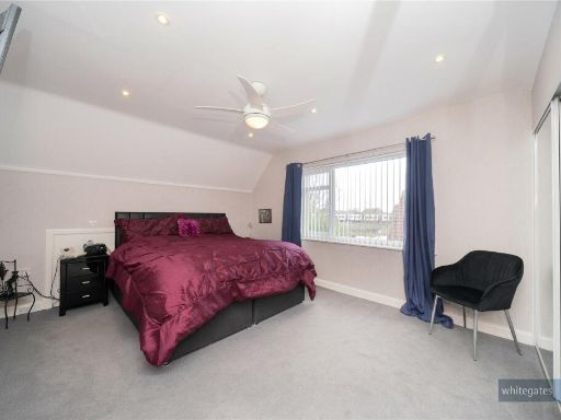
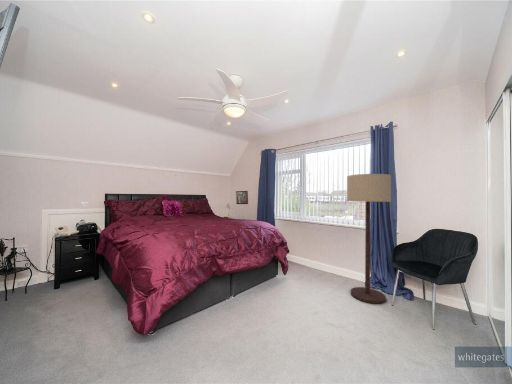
+ floor lamp (367, 235)
